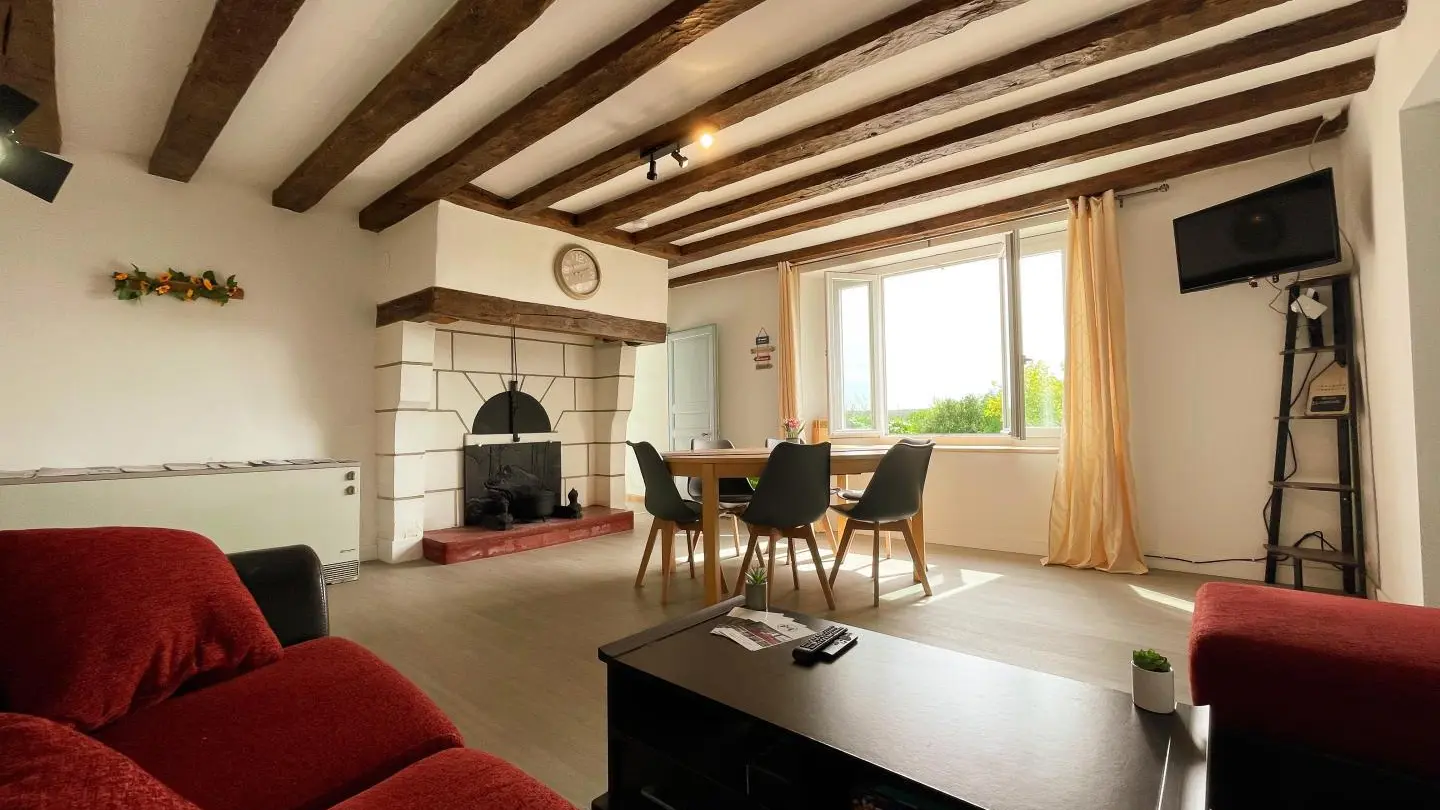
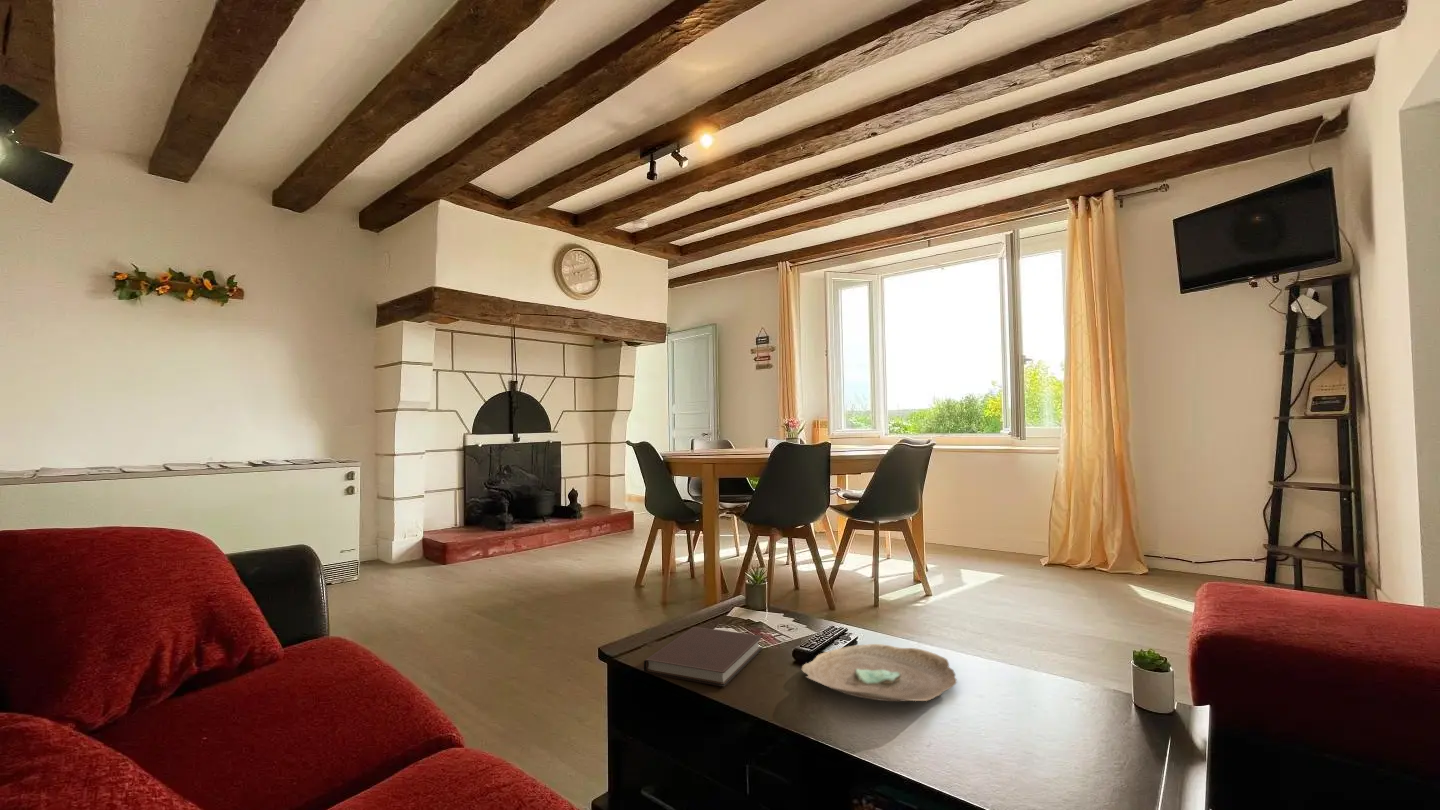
+ notebook (706, 653)
+ decorative bowl (877, 667)
